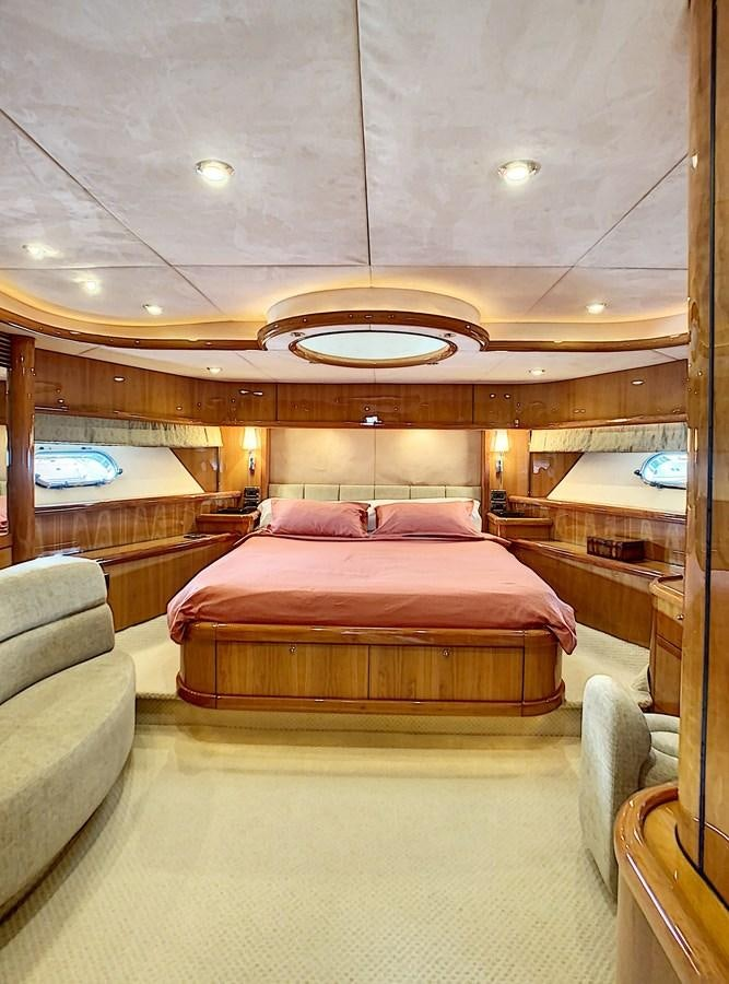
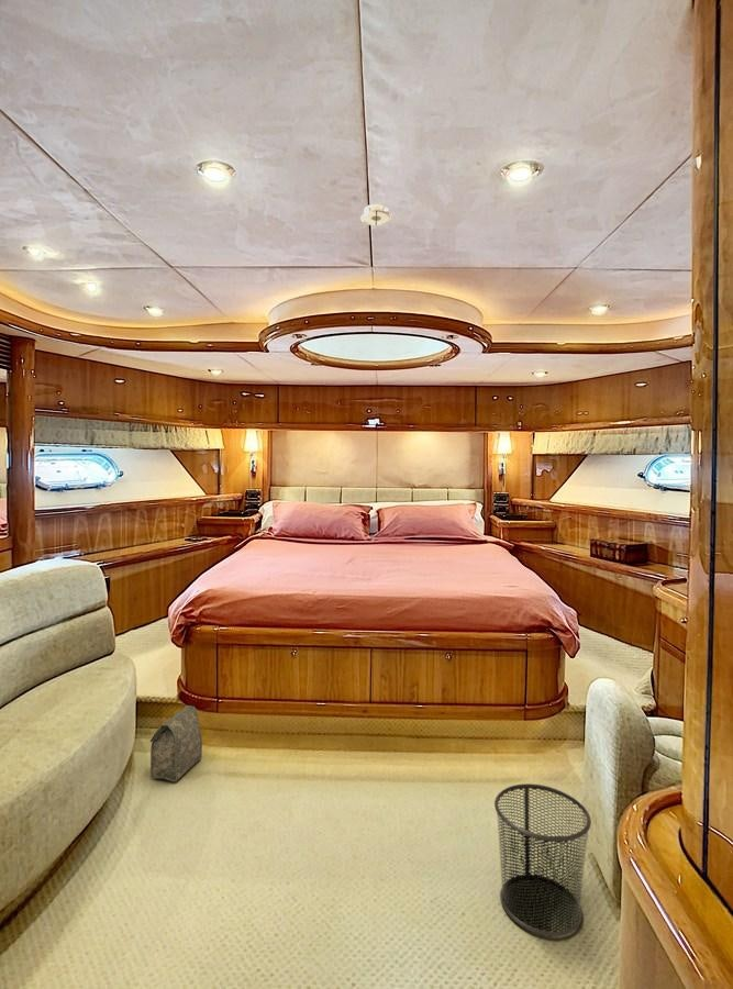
+ bag (176, 740)
+ waste bin (541, 856)
+ smoke detector (375, 214)
